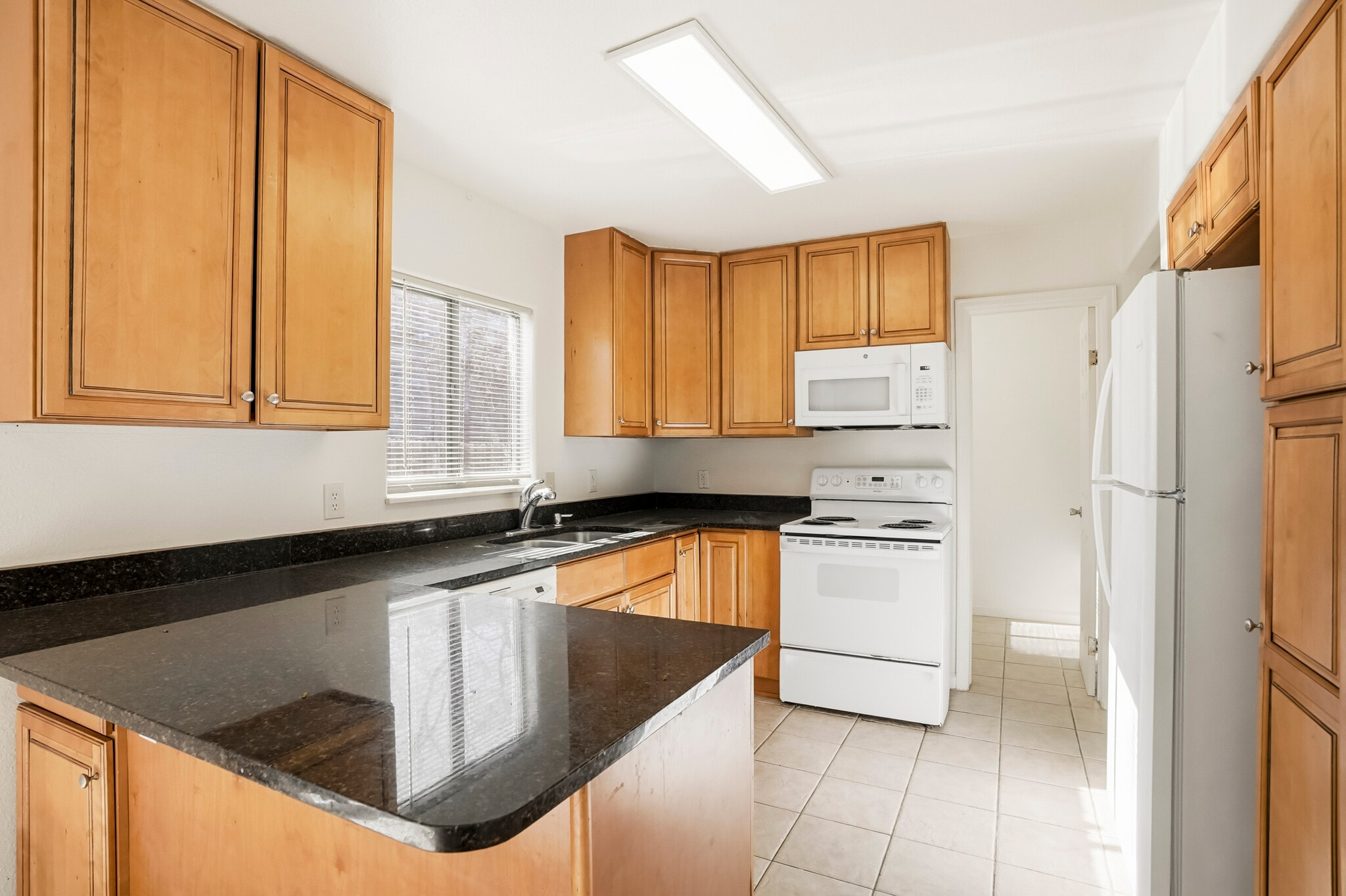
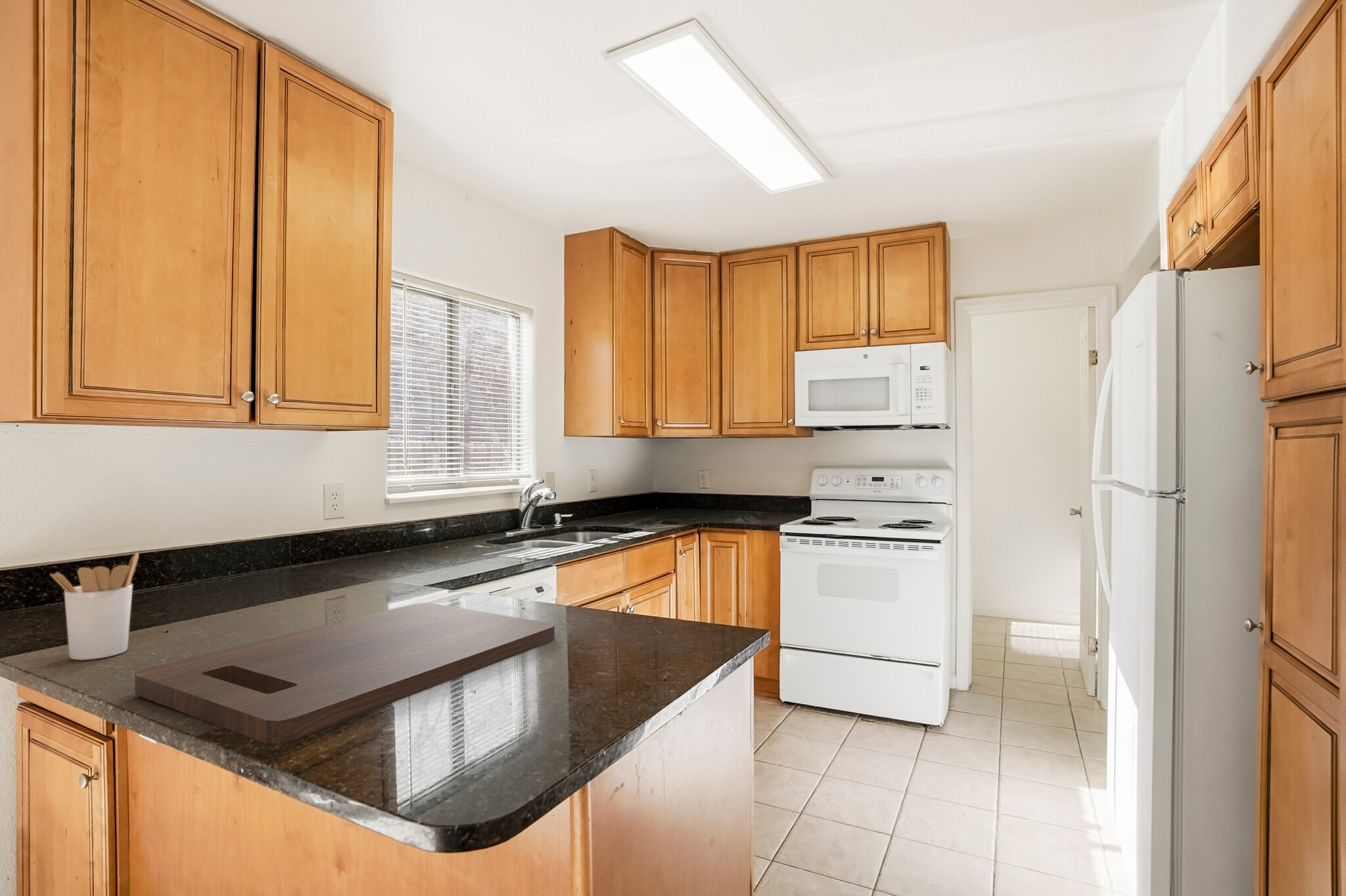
+ utensil holder (101, 606)
+ cutting board (370, 654)
